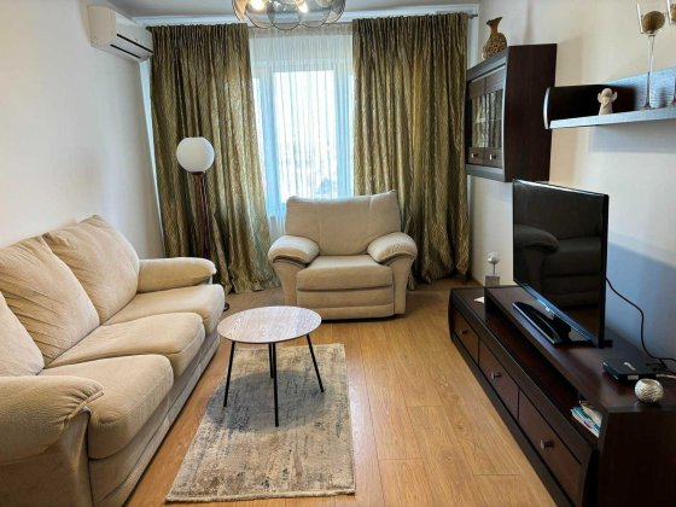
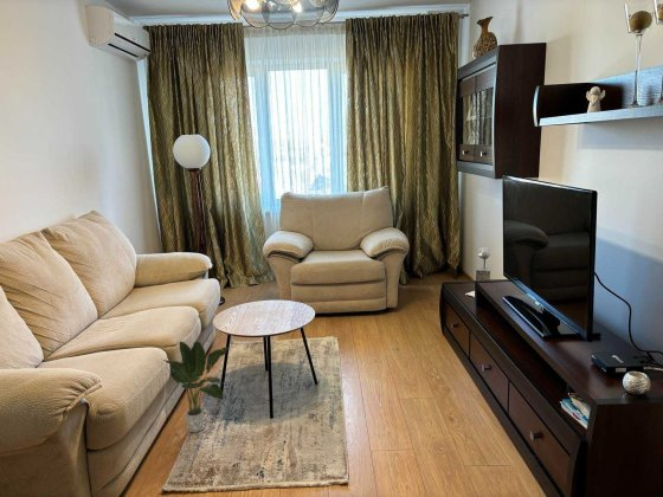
+ potted plant (198, 385)
